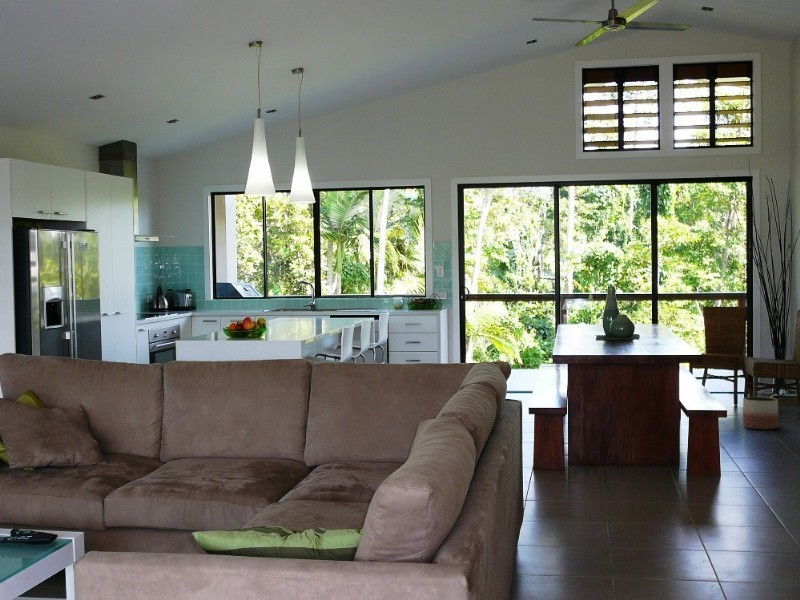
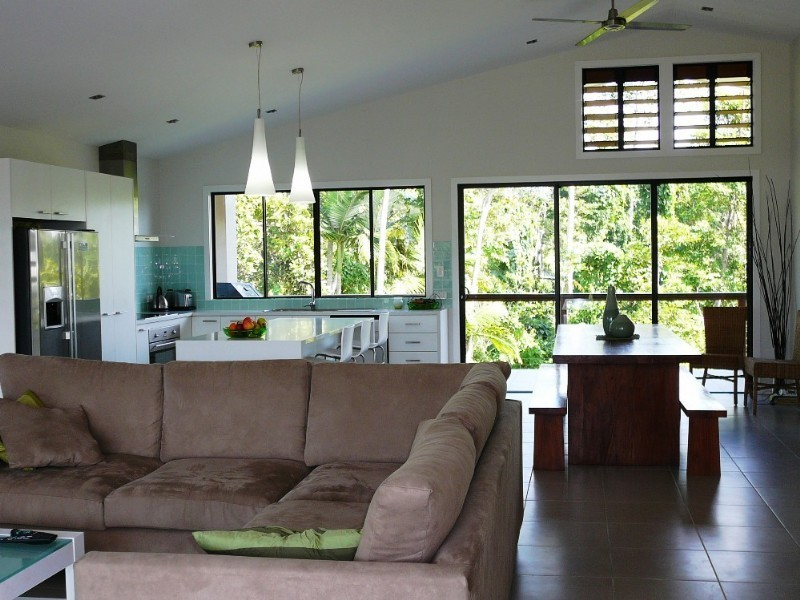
- planter (760, 413)
